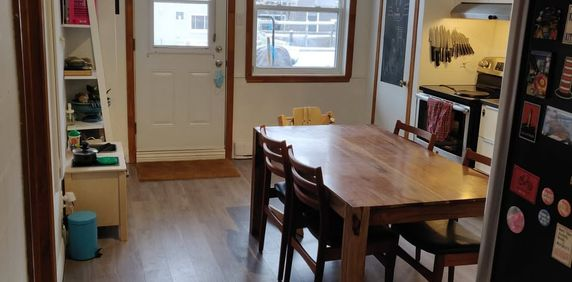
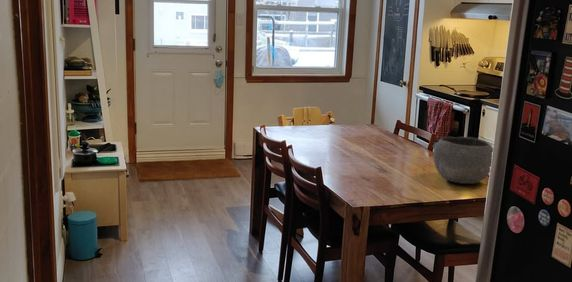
+ bowl (462, 160)
